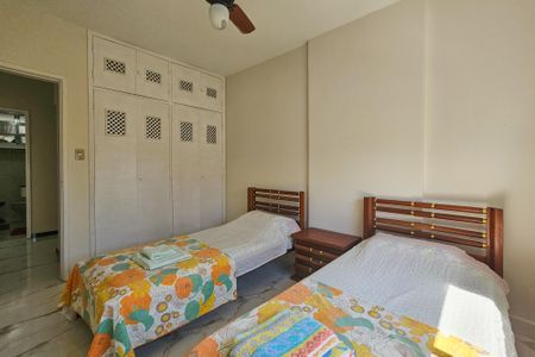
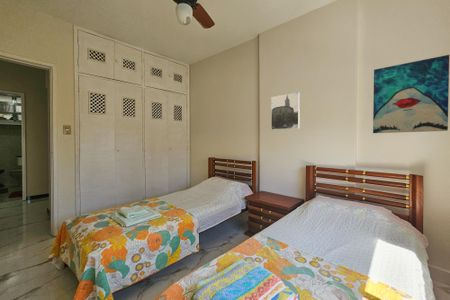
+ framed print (284, 112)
+ wall art (407, 97)
